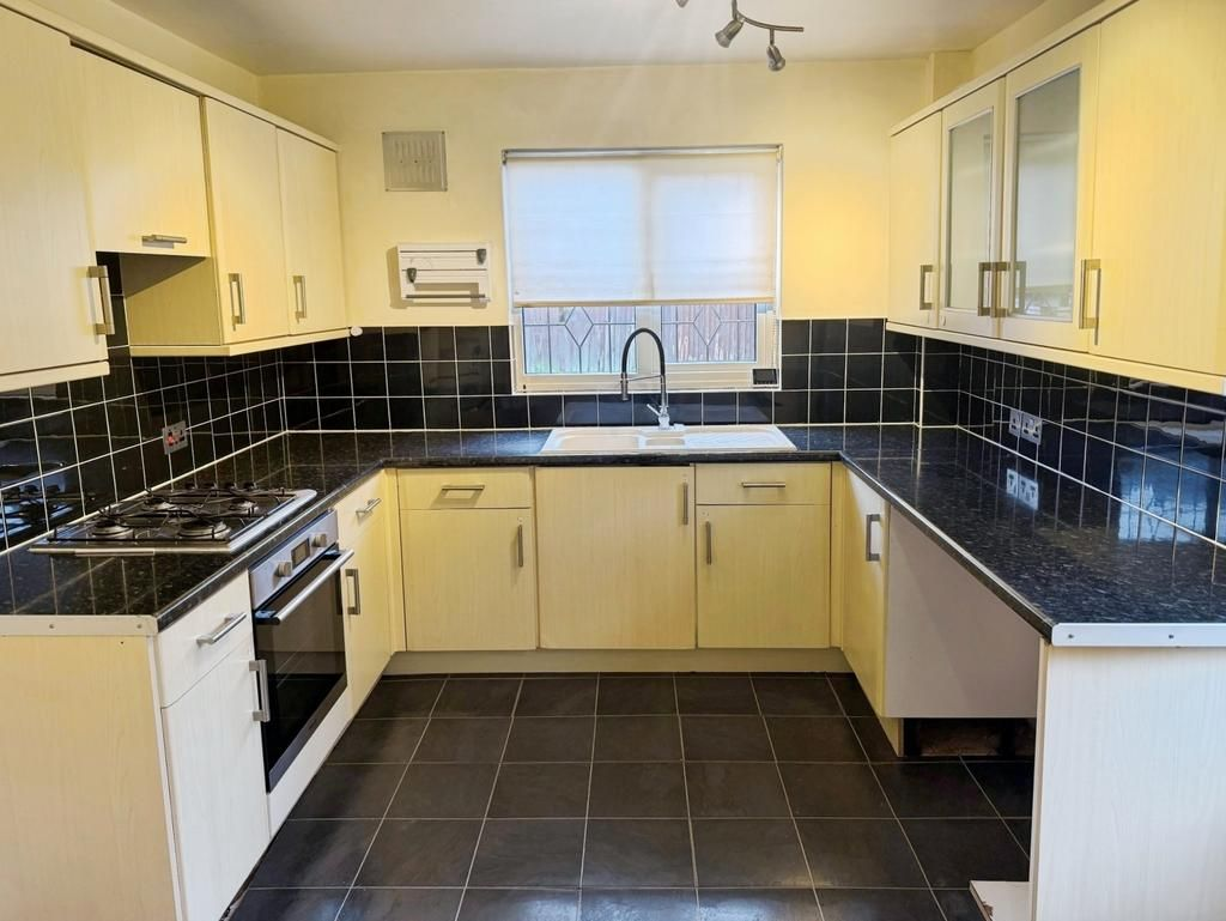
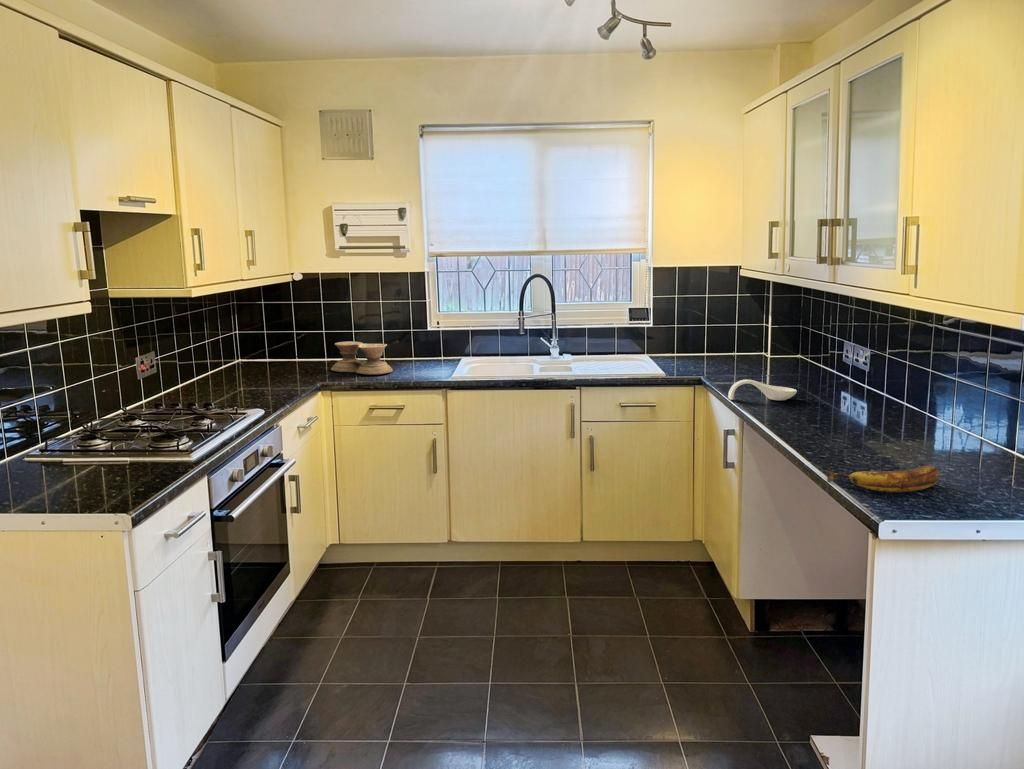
+ banana (890, 475)
+ spoon rest (762, 389)
+ bowl (360, 360)
